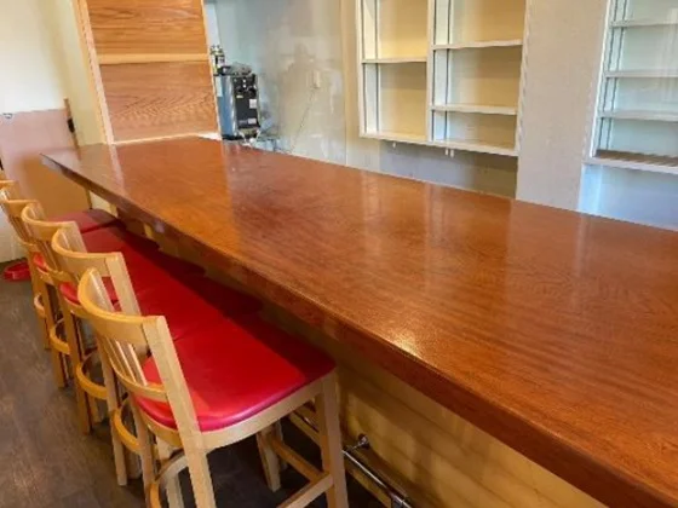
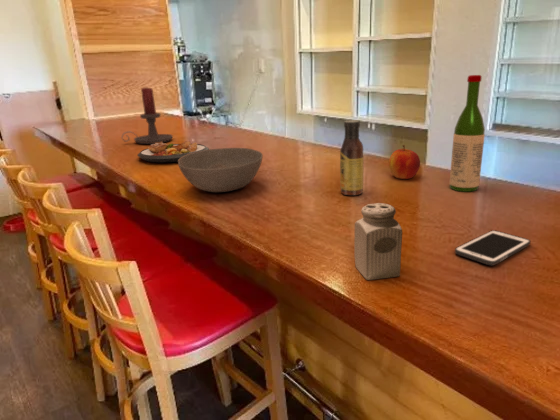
+ apple (404, 161)
+ salt shaker (377, 238)
+ bowl (222, 172)
+ wine bottle (468, 134)
+ cell phone (492, 246)
+ candle holder (144, 115)
+ sauce bottle (351, 158)
+ plate (173, 149)
